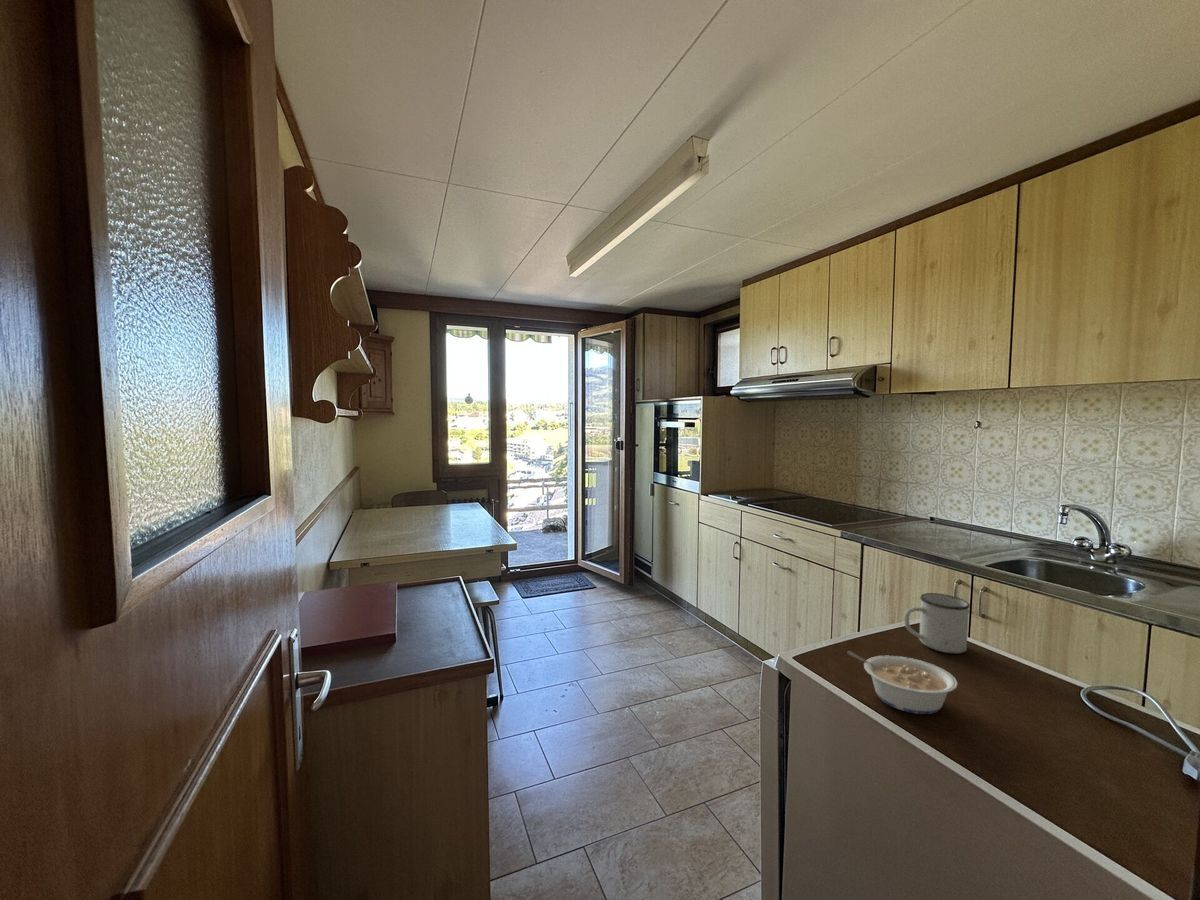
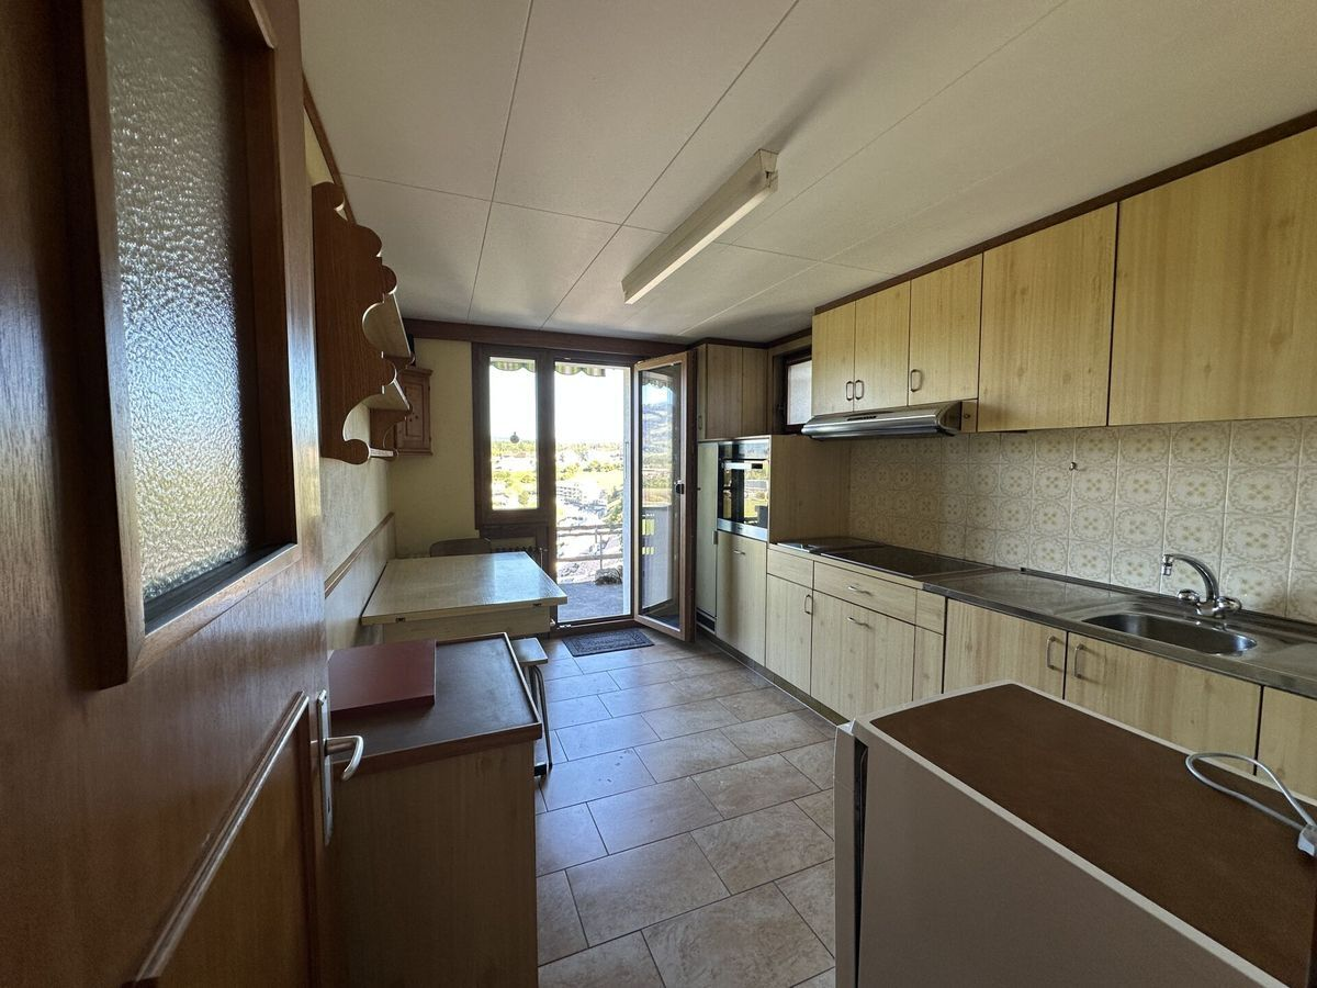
- legume (905, 683)
- mug (934, 622)
